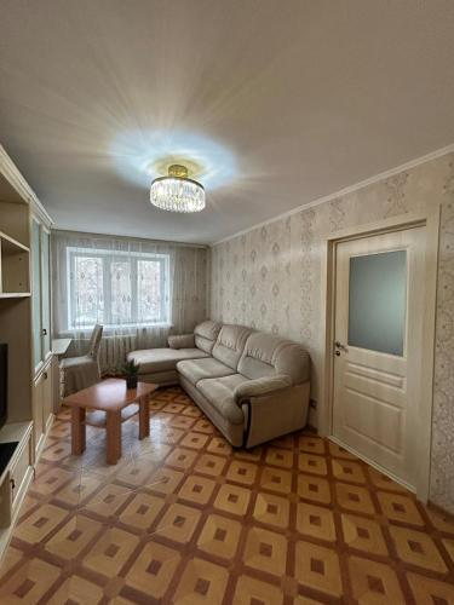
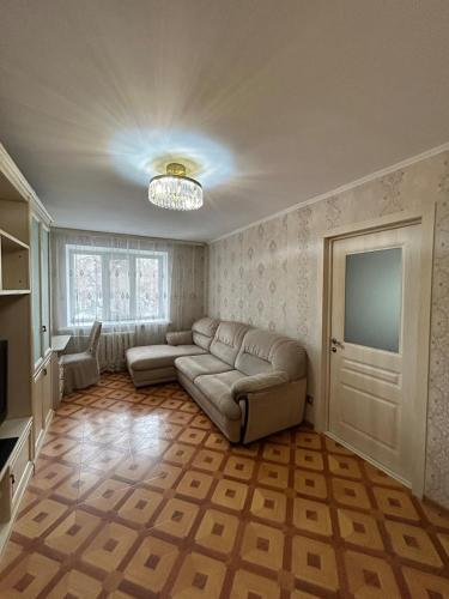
- potted plant (130, 371)
- coffee table (113, 417)
